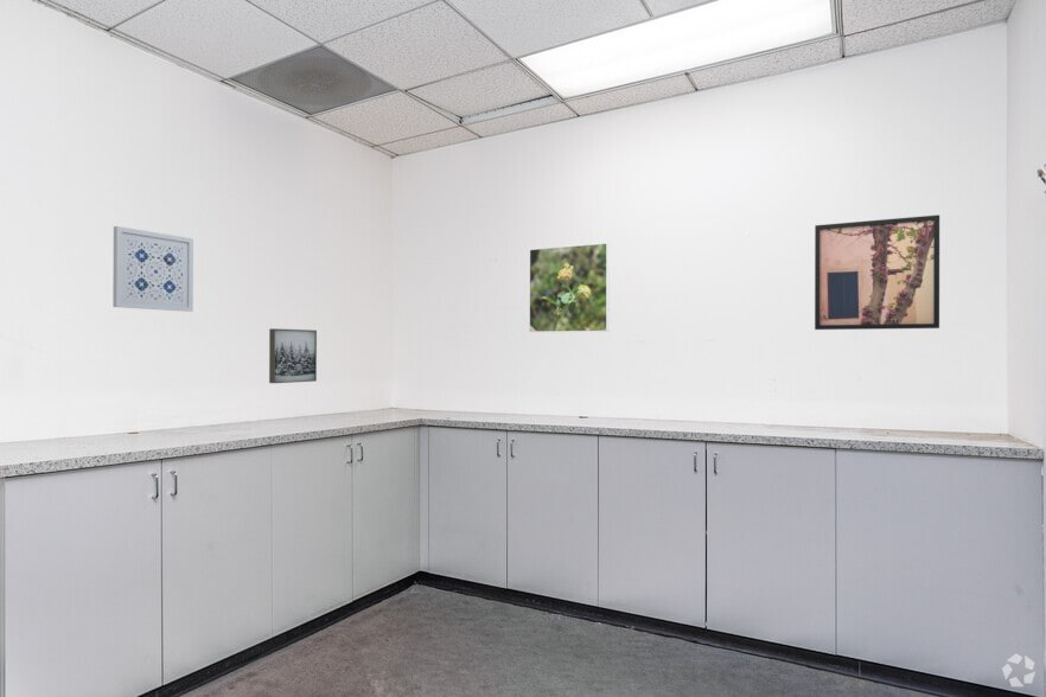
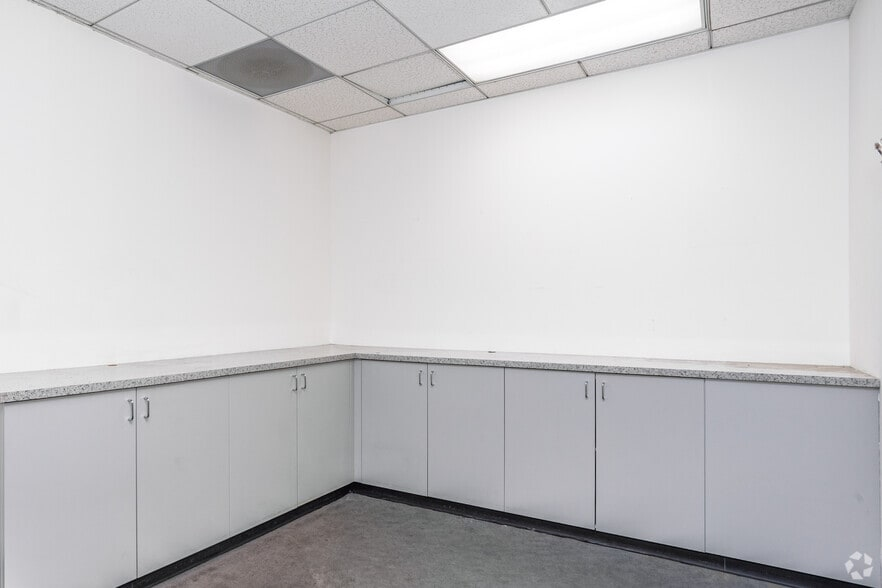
- wall art (874, 275)
- wall art (293, 356)
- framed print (567, 288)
- wall art (154, 270)
